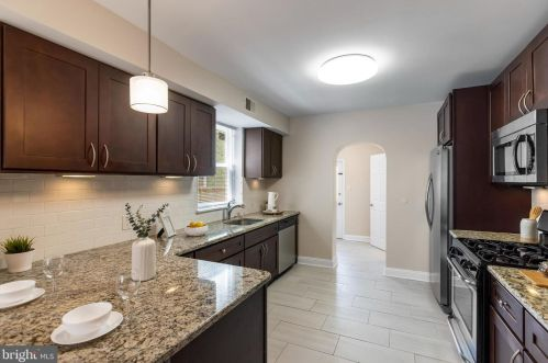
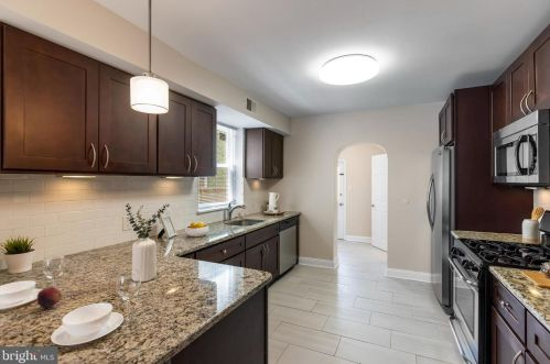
+ fruit (48, 297)
